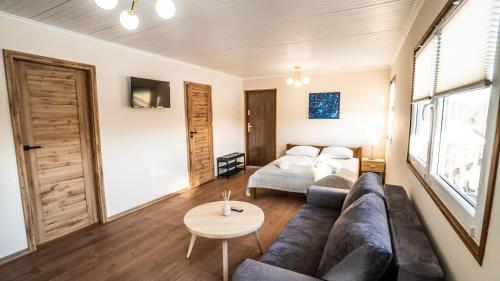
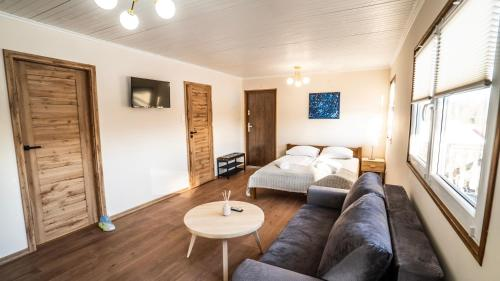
+ sneaker (106, 222)
